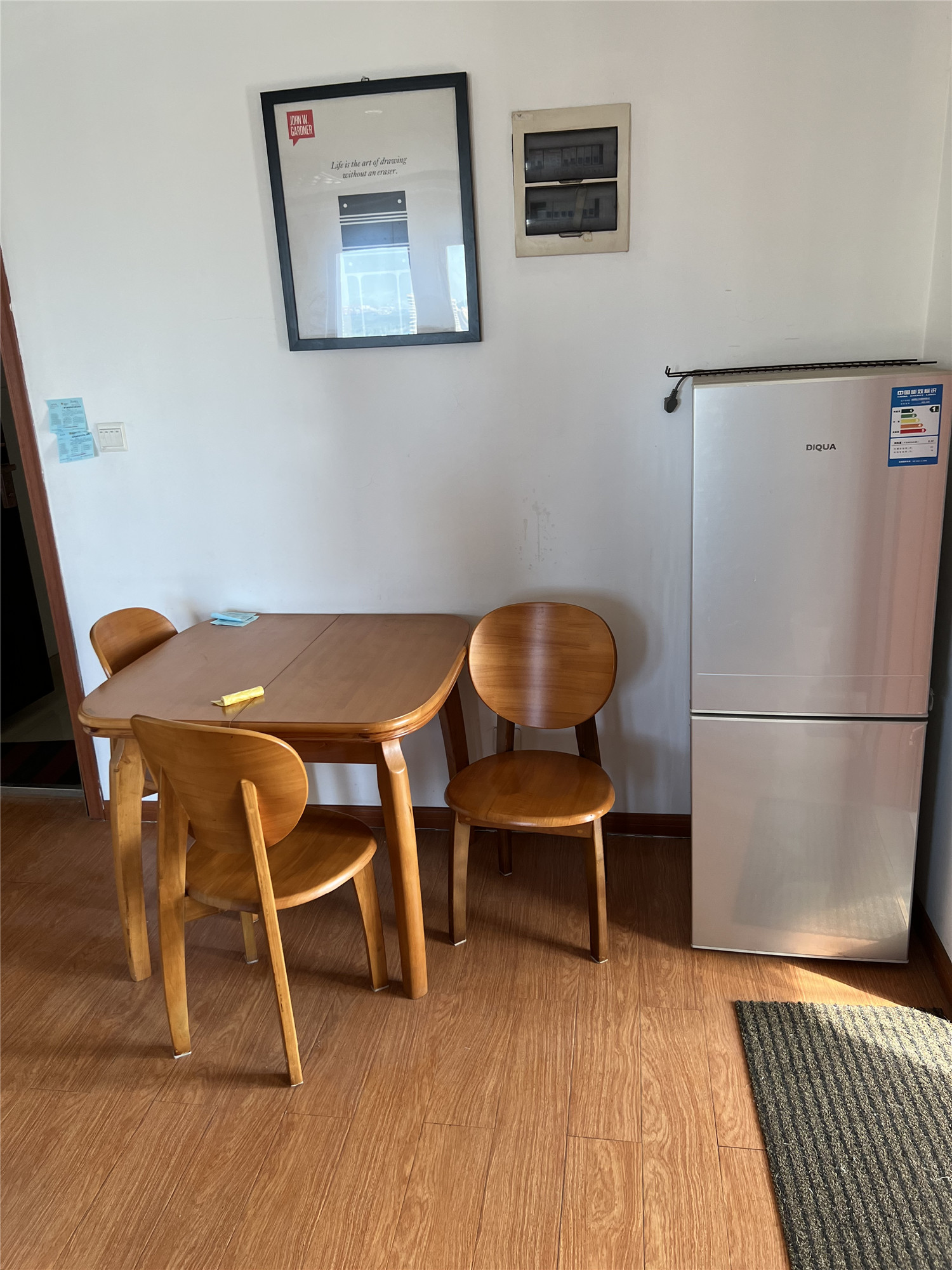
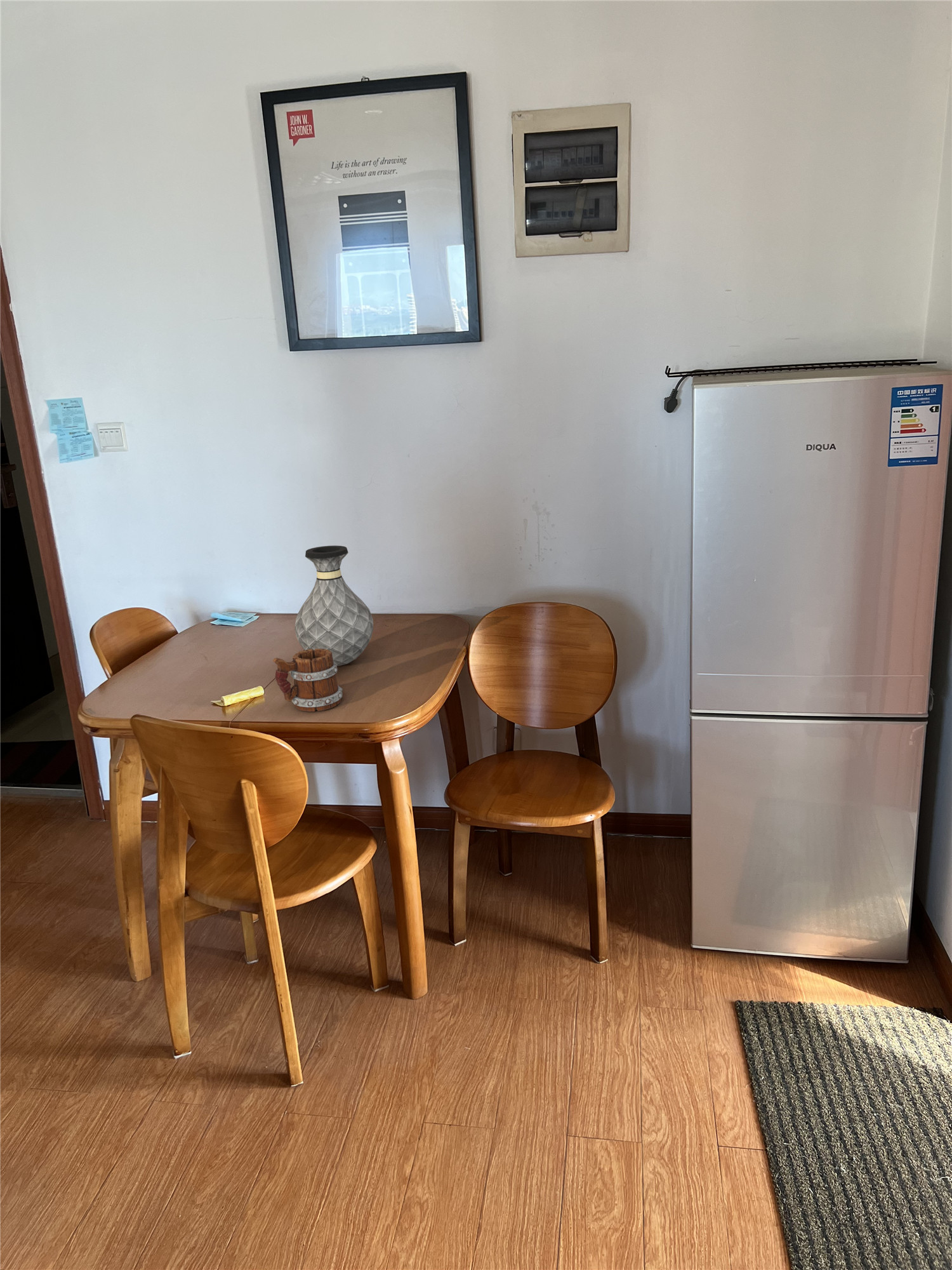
+ mug (308, 678)
+ vase (332, 608)
